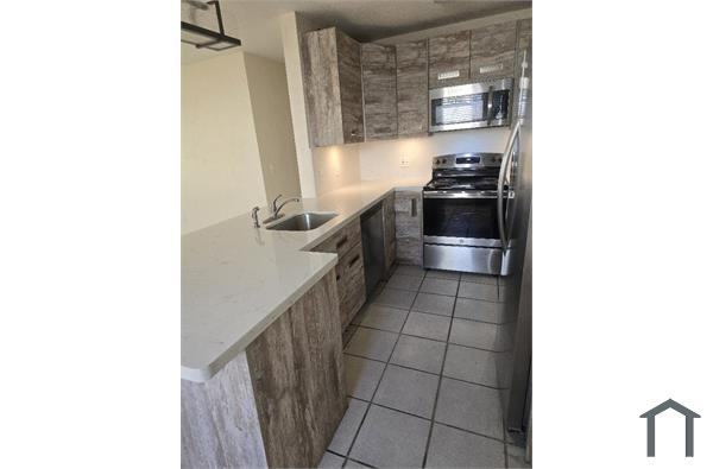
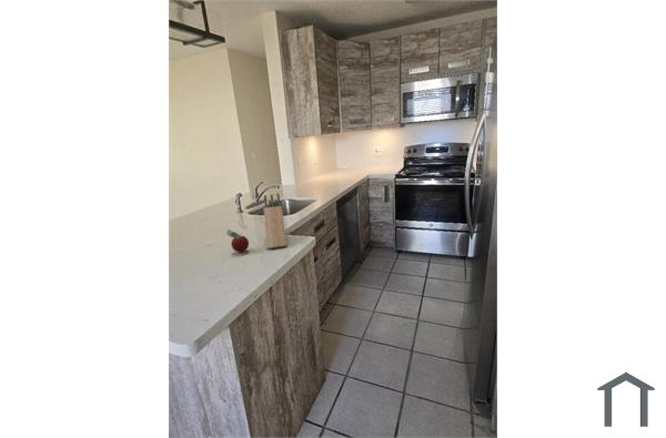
+ fruit (236, 241)
+ knife block (273, 218)
